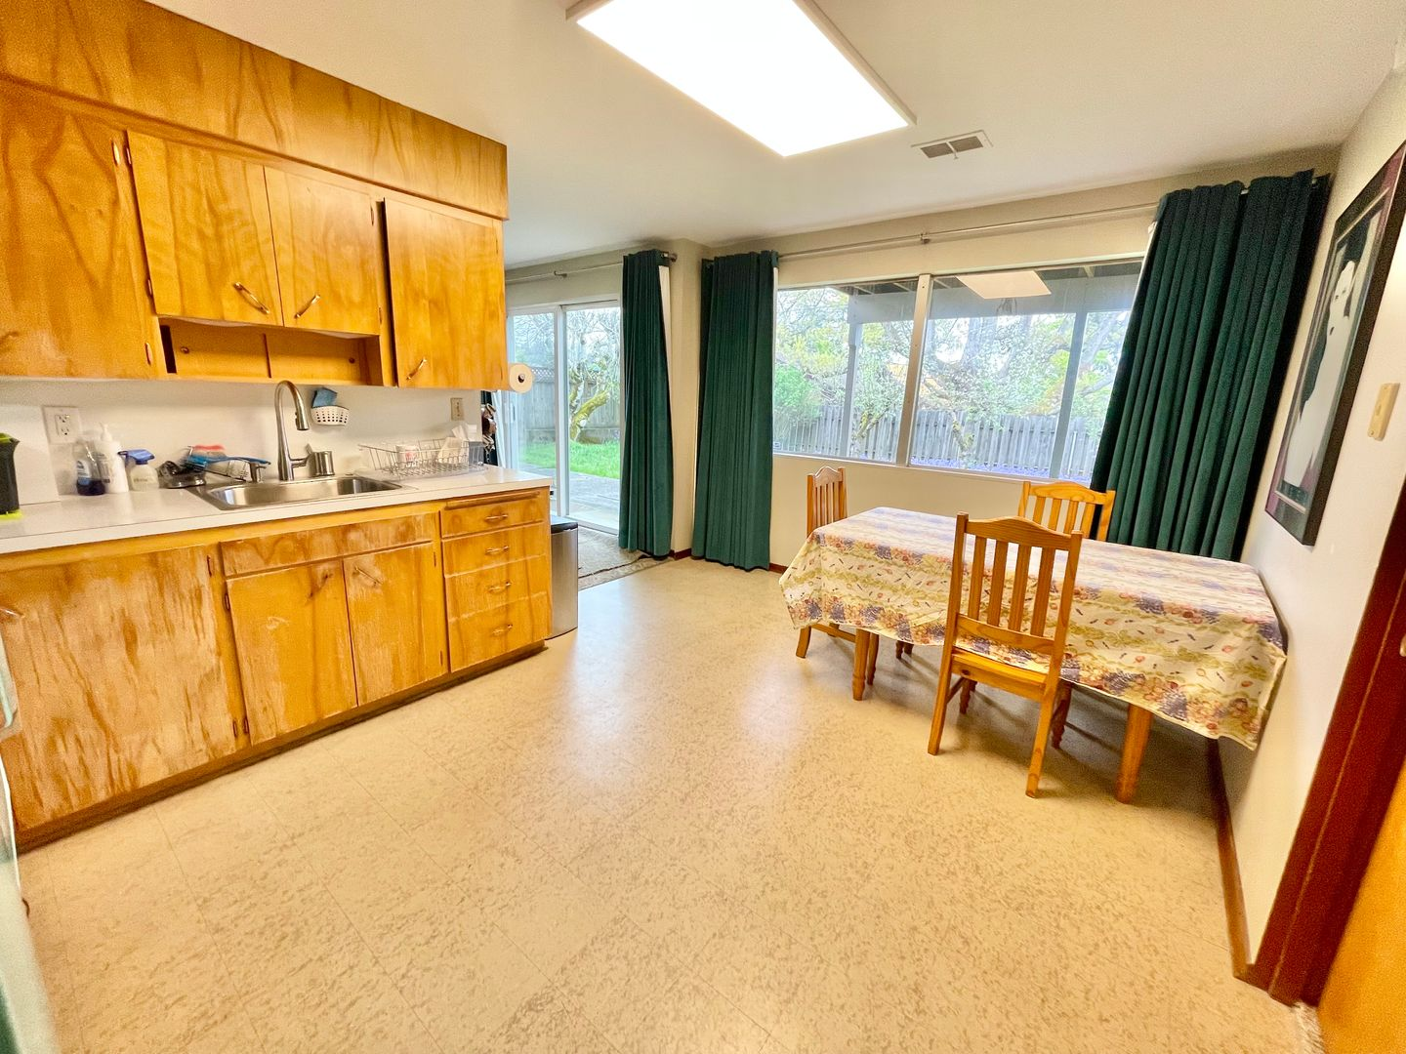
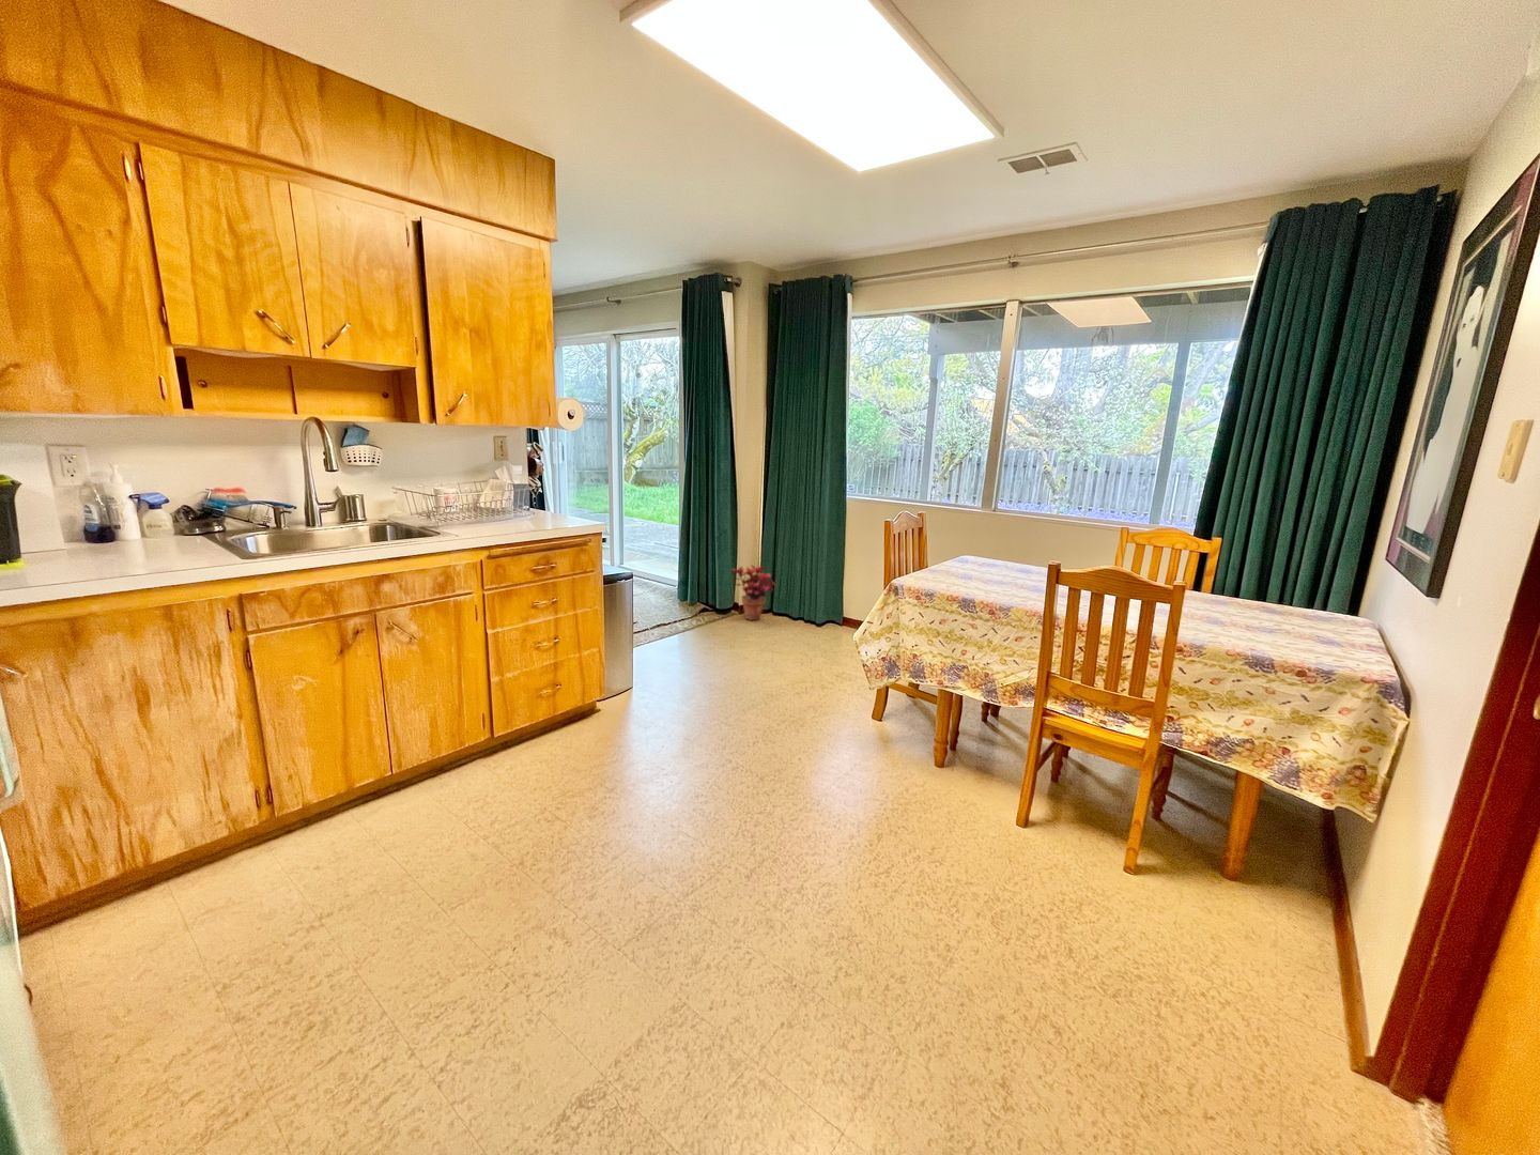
+ potted plant (755, 592)
